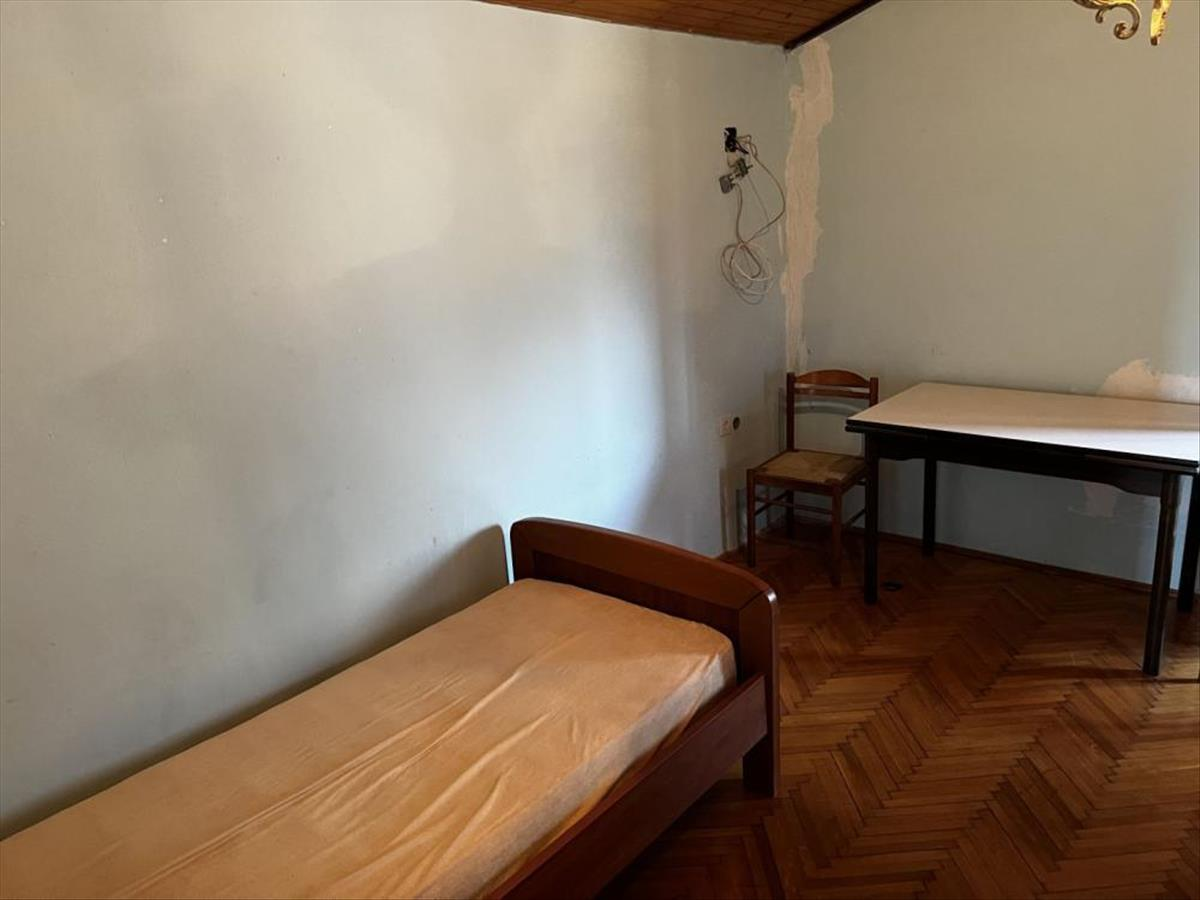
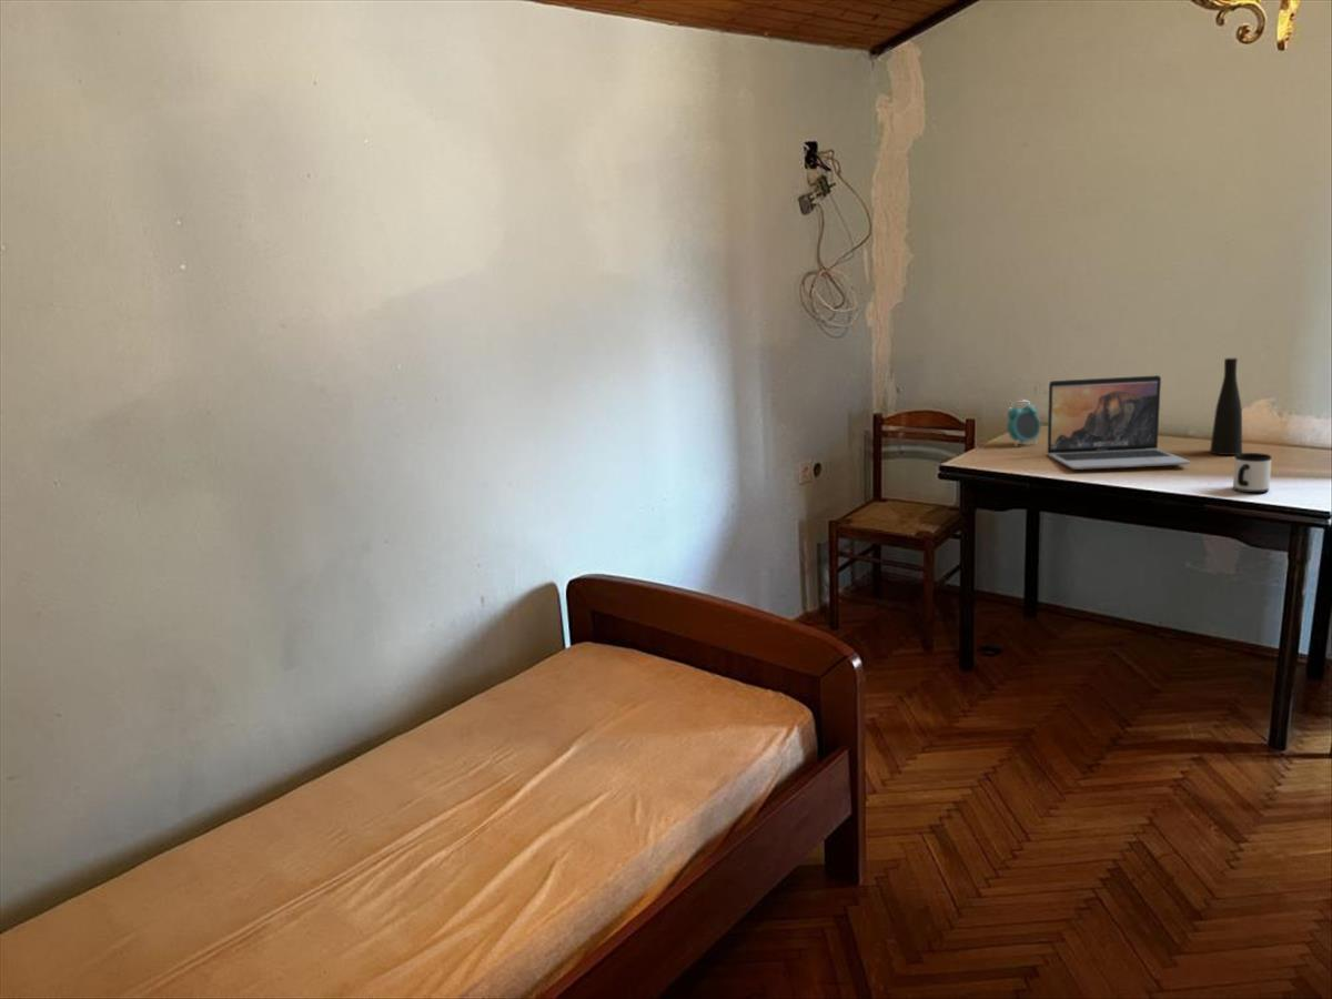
+ alarm clock (1022, 423)
+ vase (1229, 405)
+ mug (1249, 473)
+ laptop (1118, 422)
